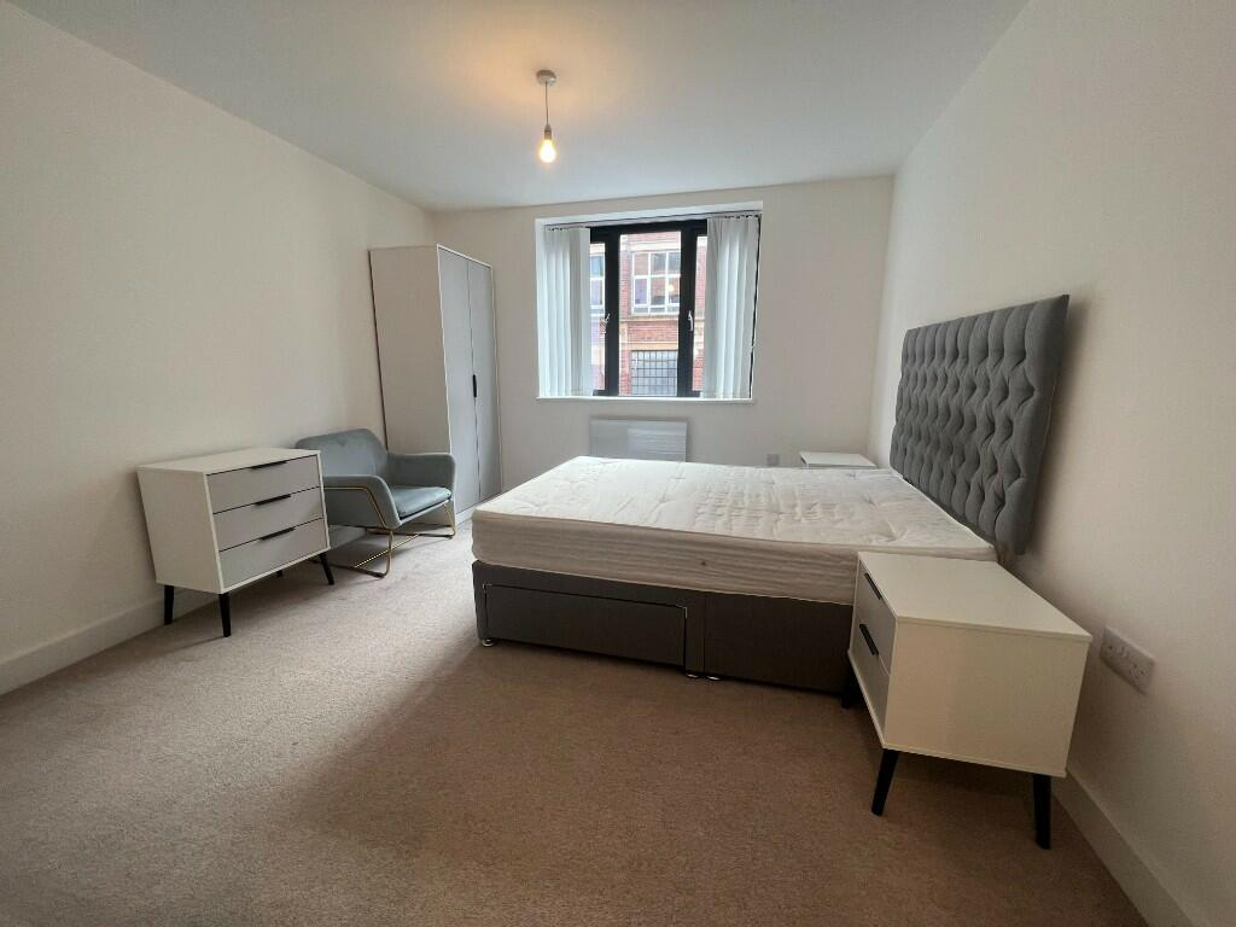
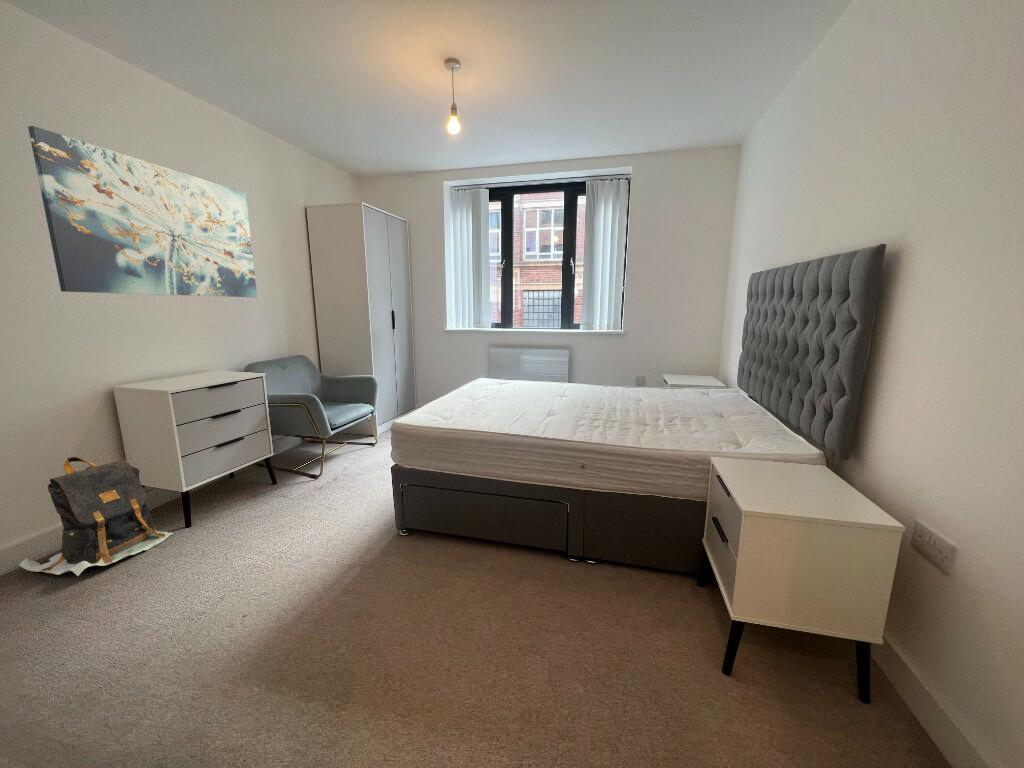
+ wall art (170, 232)
+ backpack (97, 508)
